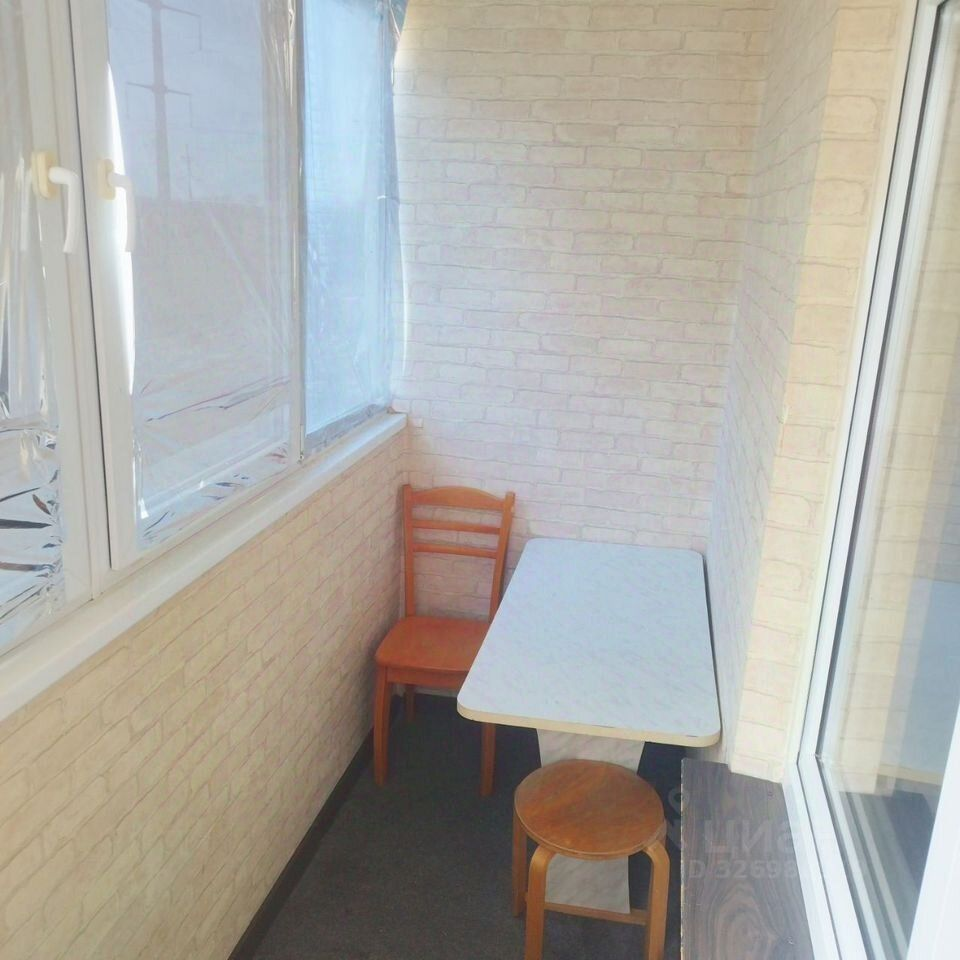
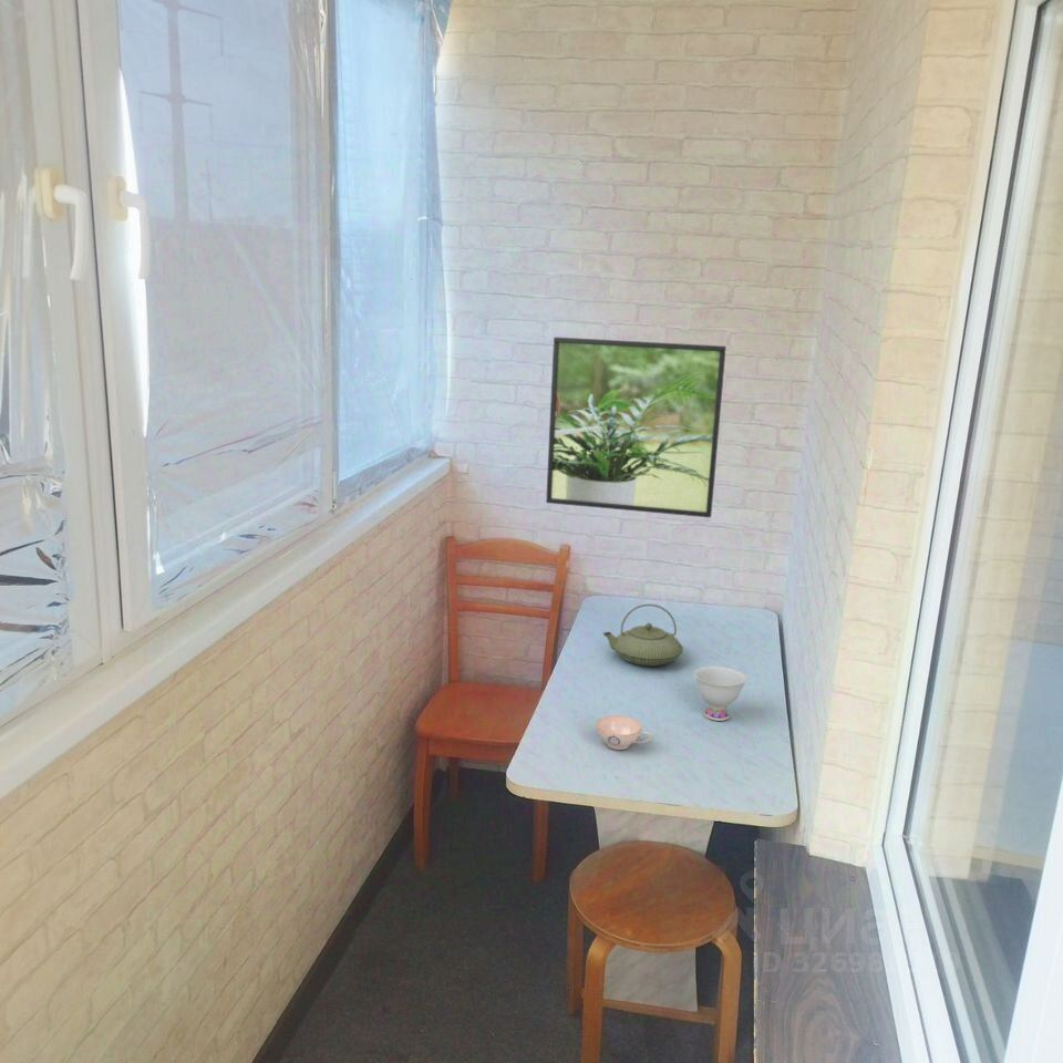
+ teacup (721, 694)
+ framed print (632, 426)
+ teacup (623, 735)
+ teapot (643, 631)
